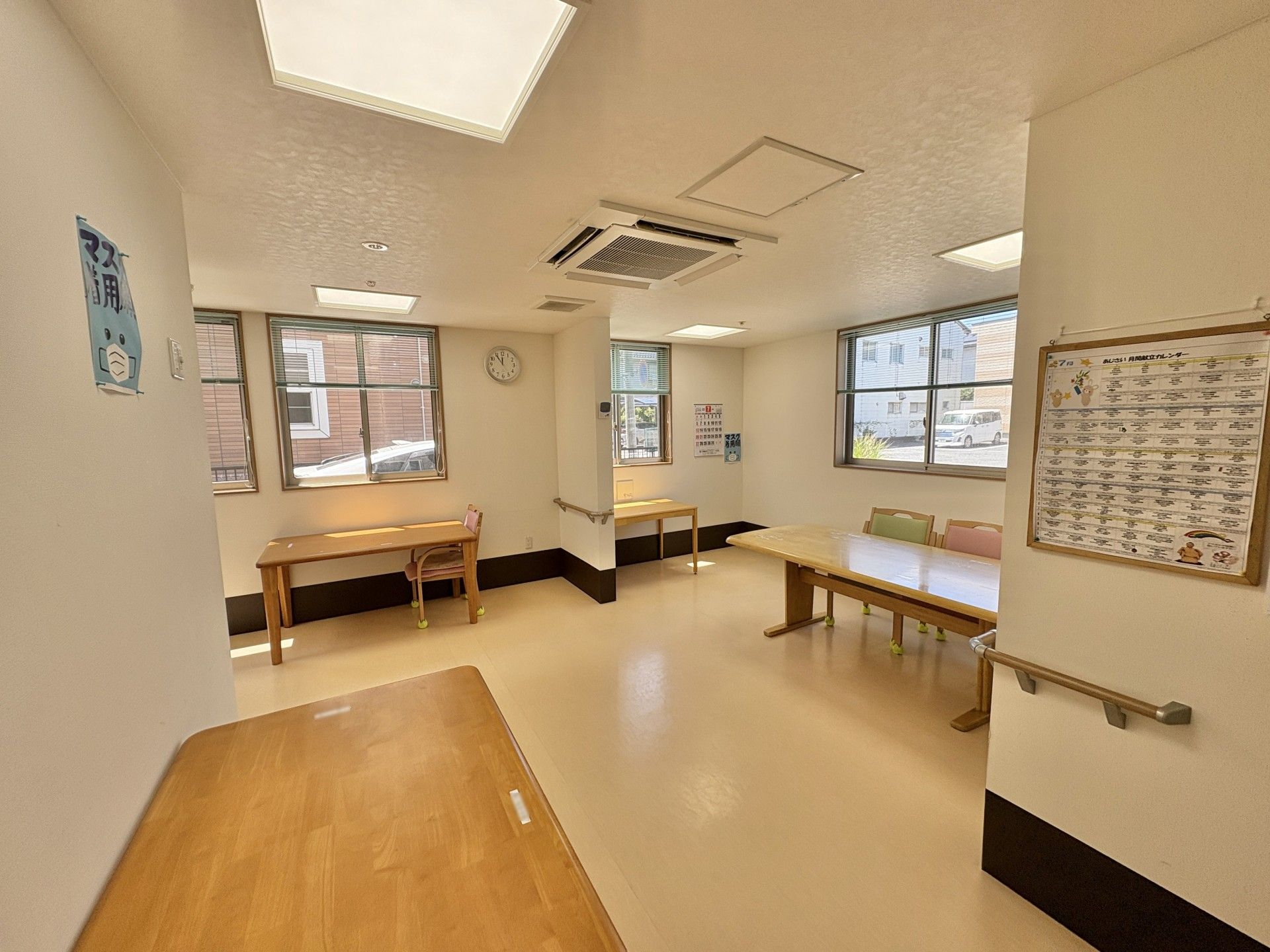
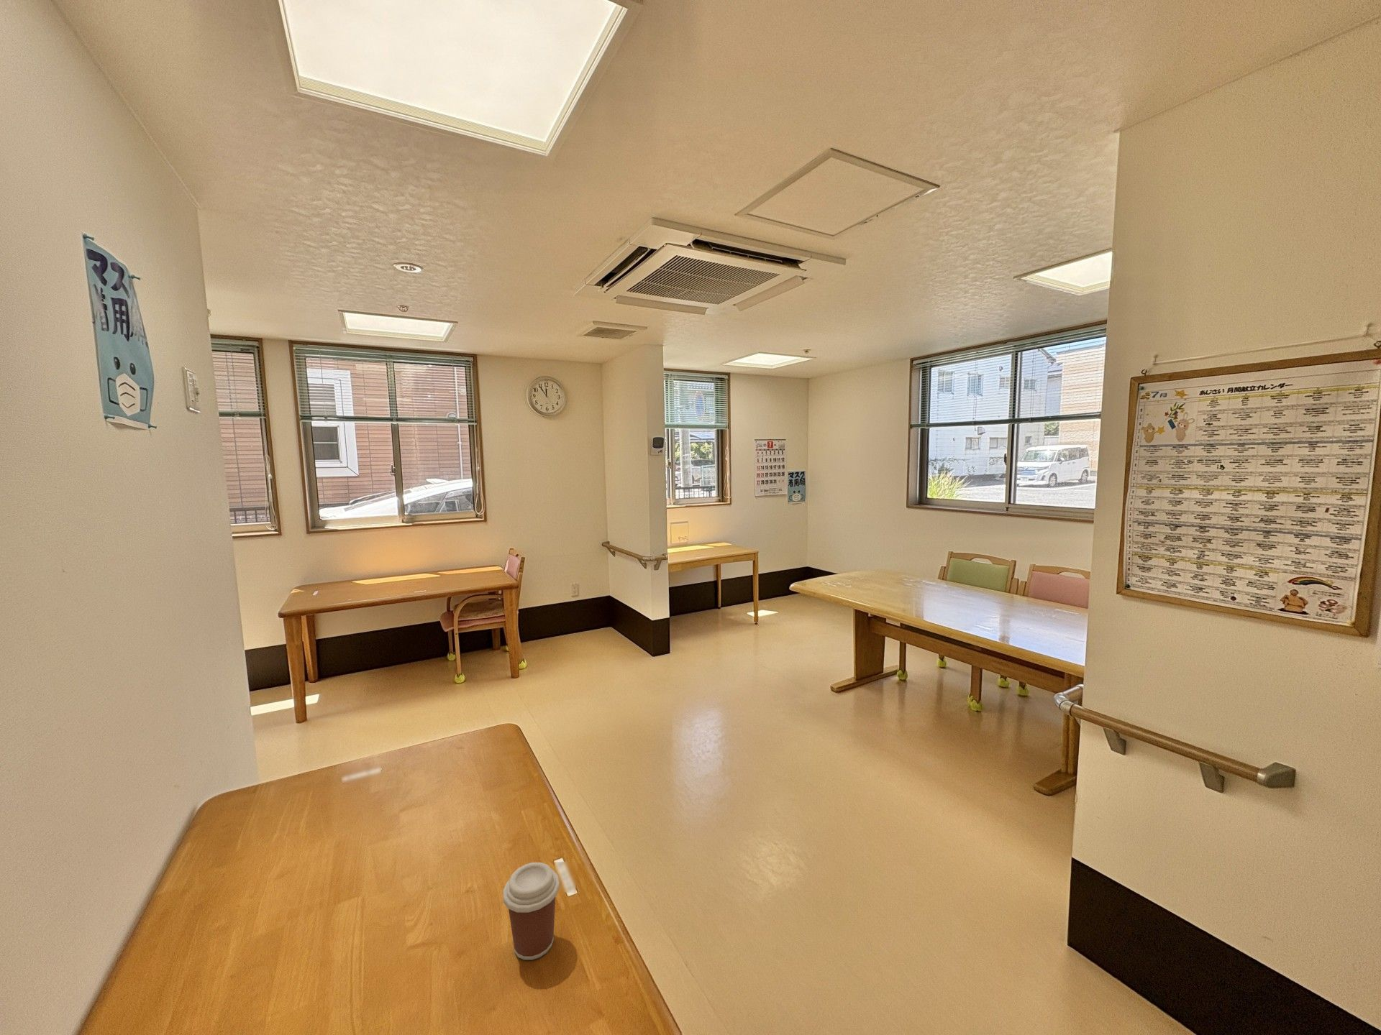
+ coffee cup (532, 910)
